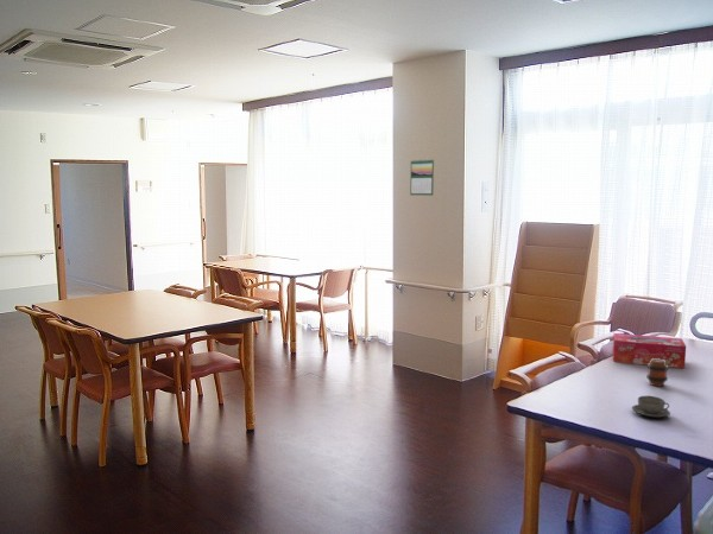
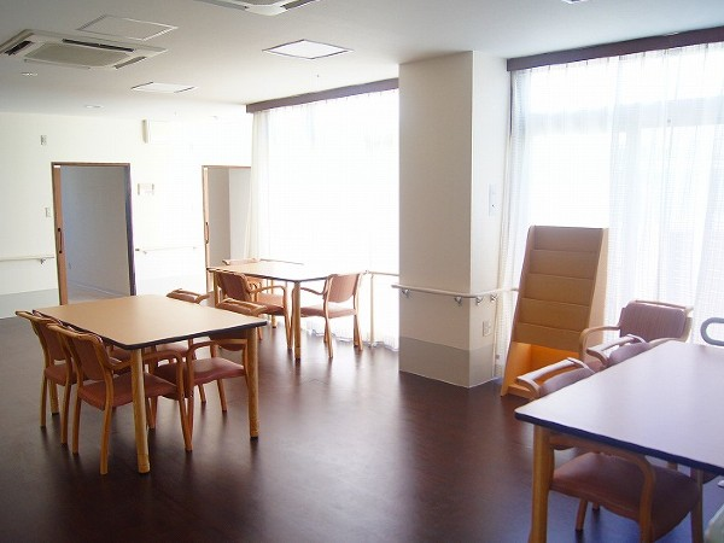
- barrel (657, 371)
- teacup (650, 406)
- tissue box (648, 350)
- calendar (422, 177)
